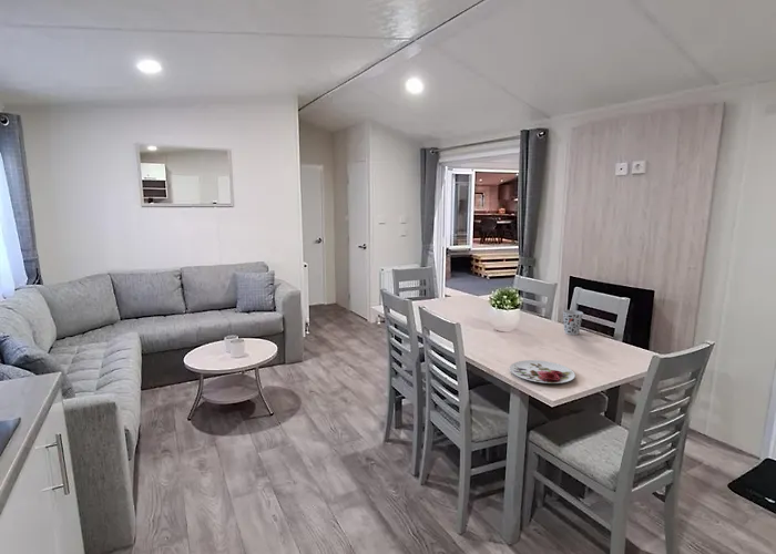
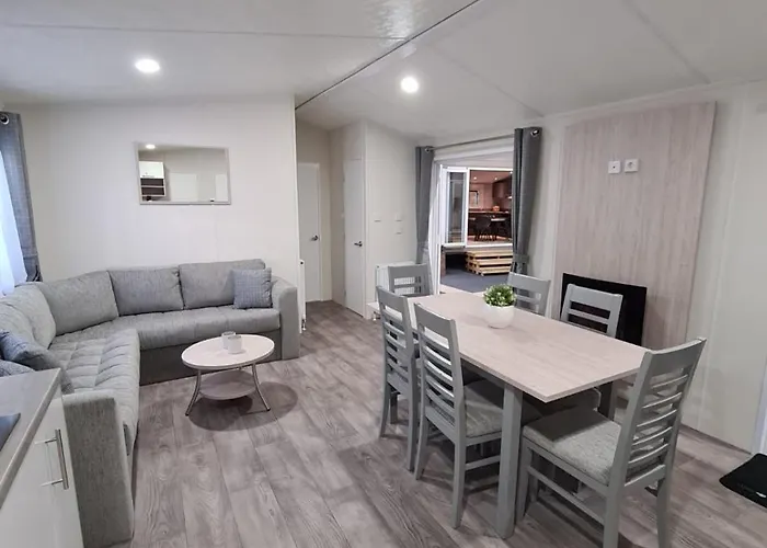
- plate (541, 370)
- cup (572, 322)
